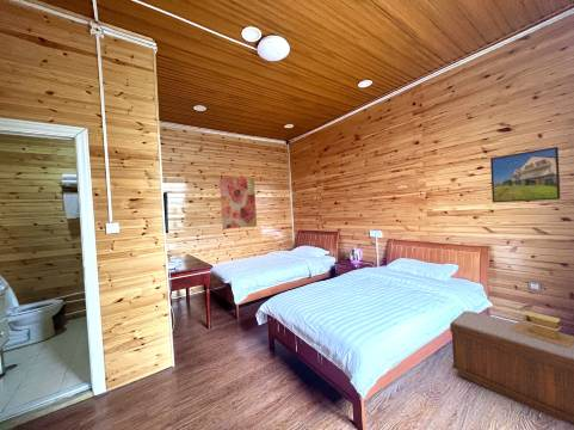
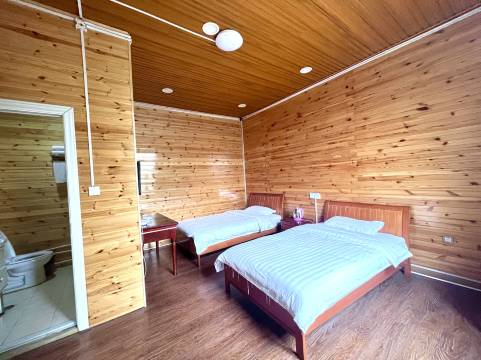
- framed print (521, 177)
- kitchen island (541, 325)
- bench (514, 357)
- wall art (239, 203)
